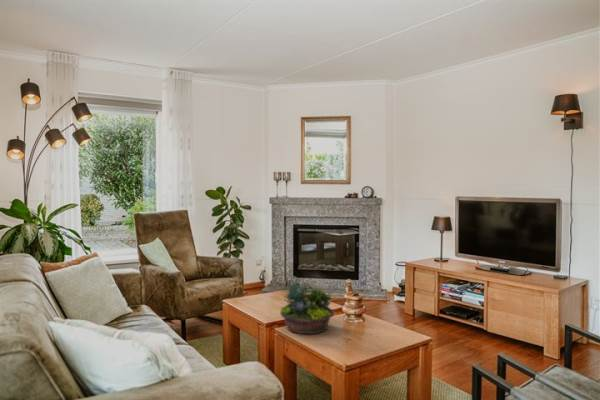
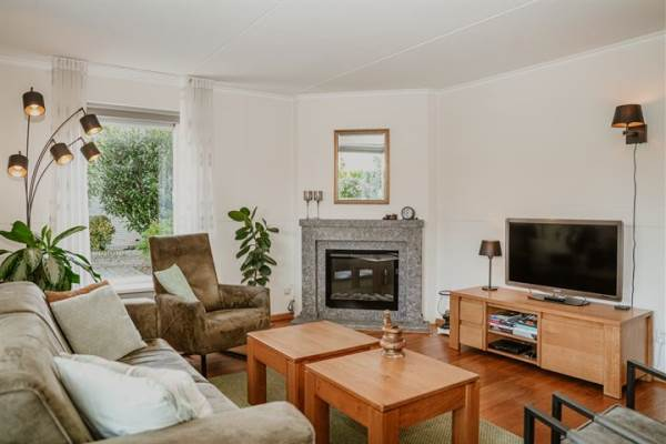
- succulent planter (307, 303)
